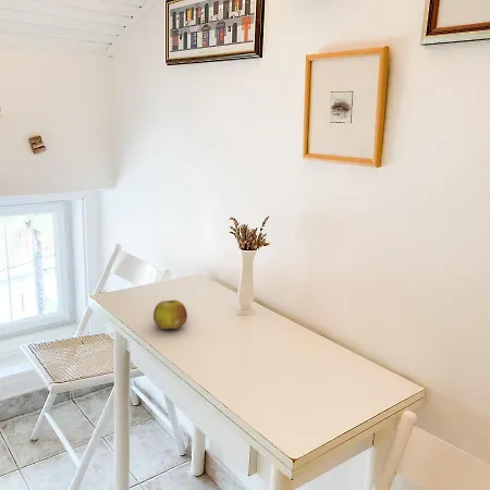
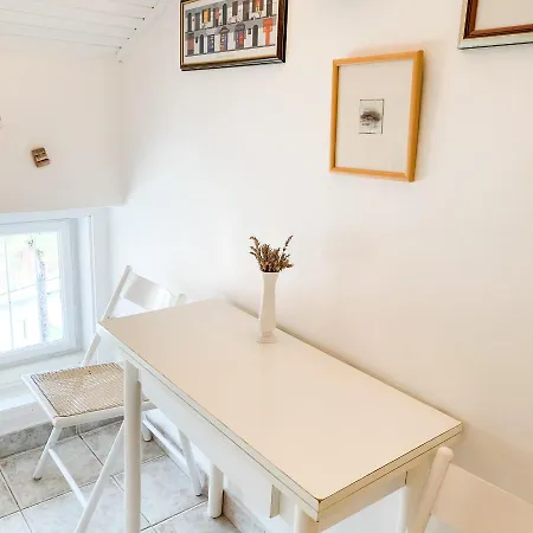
- fruit (170, 315)
